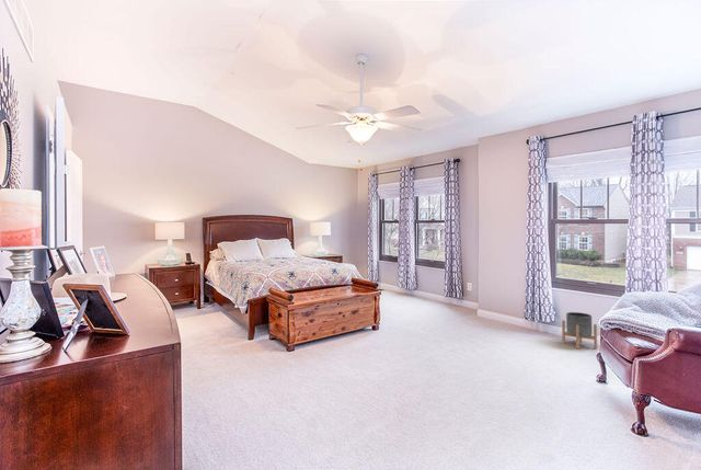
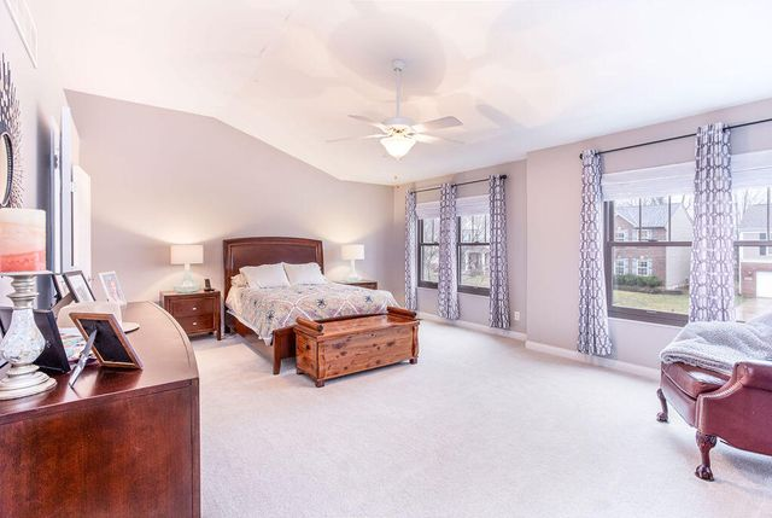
- planter (578, 330)
